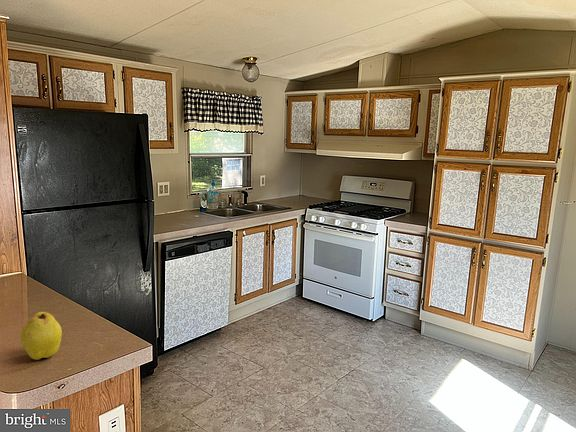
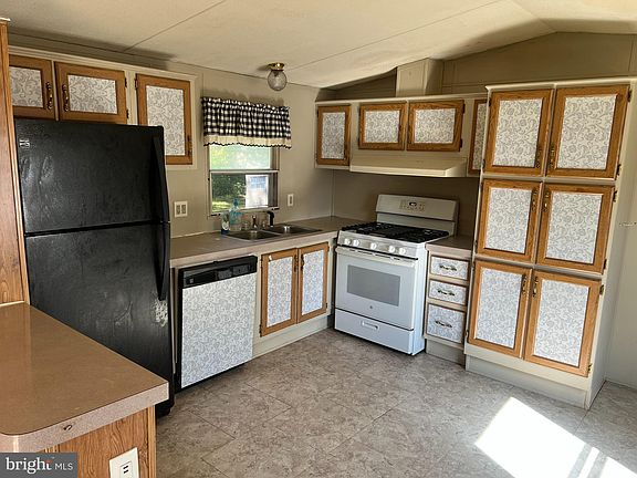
- fruit (42, 334)
